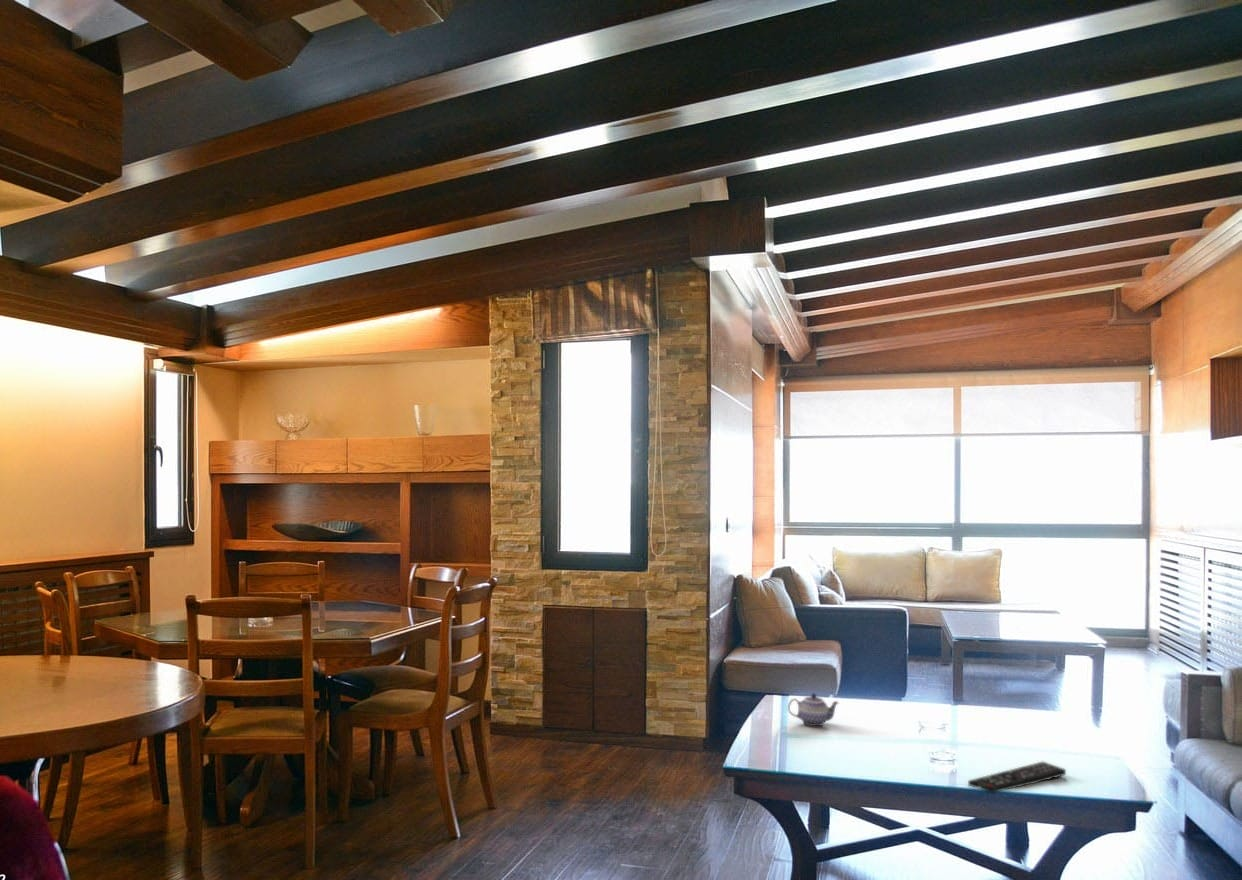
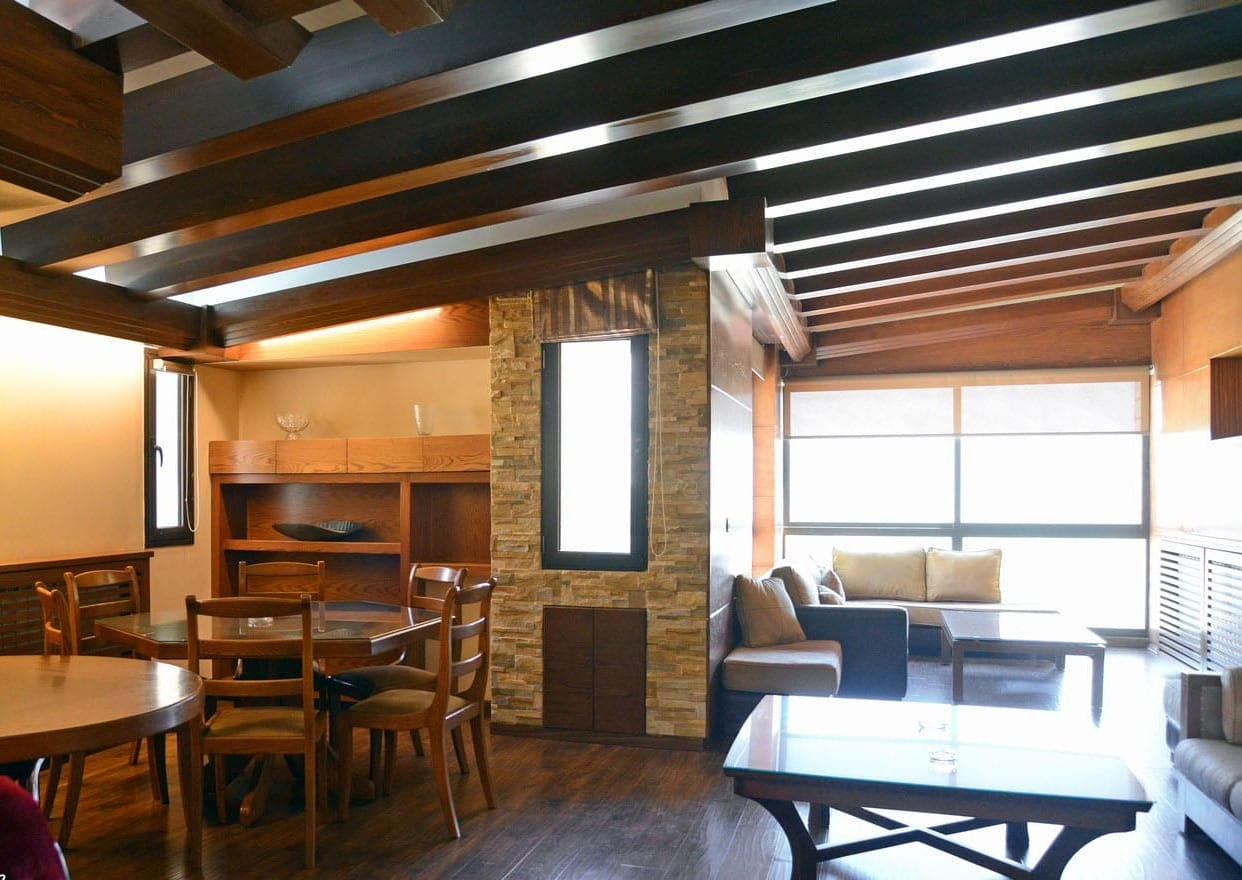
- teapot (813, 708)
- remote control (1017, 776)
